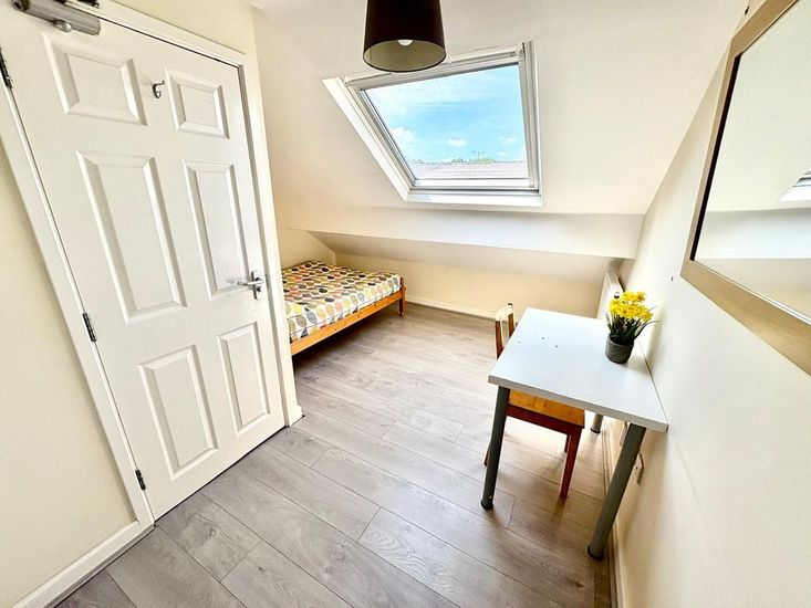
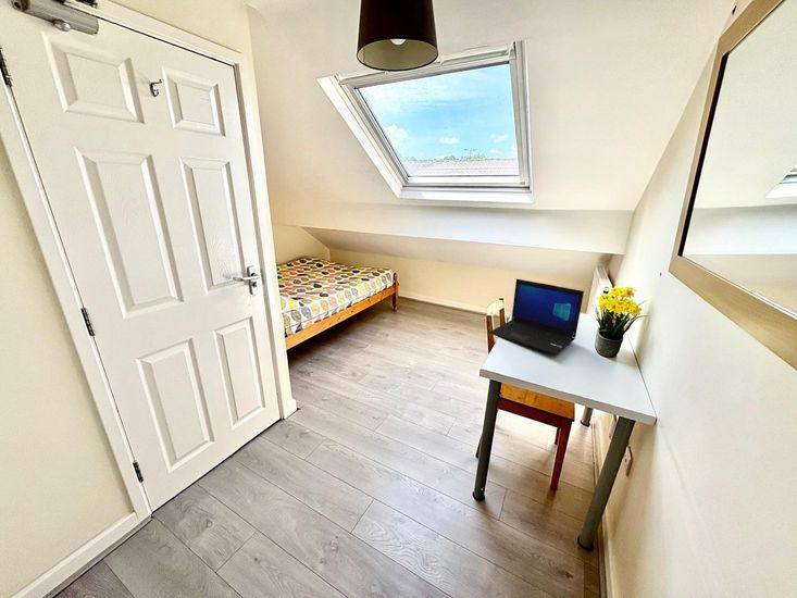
+ laptop (534, 313)
